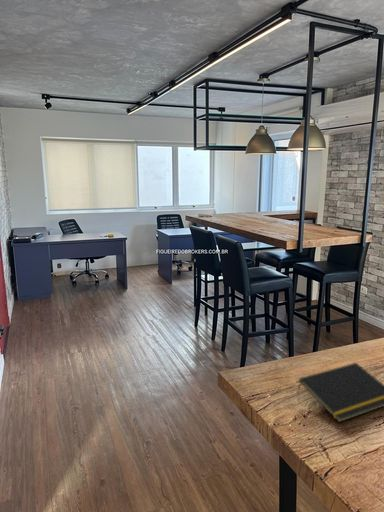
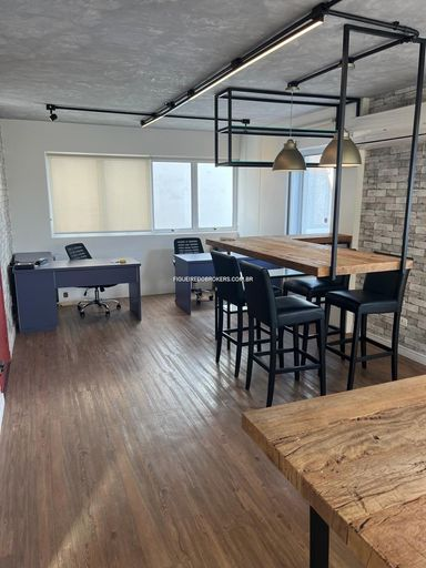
- notepad (348, 389)
